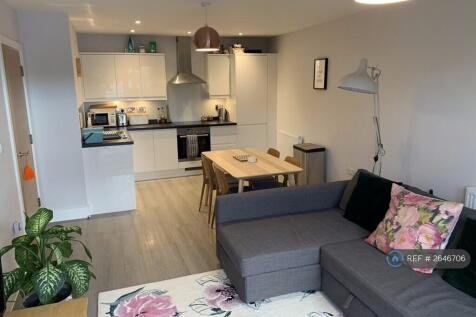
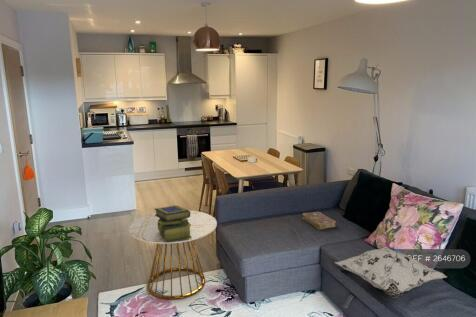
+ book (319, 219)
+ side table (177, 247)
+ stack of books (172, 221)
+ decorative pillow (388, 269)
